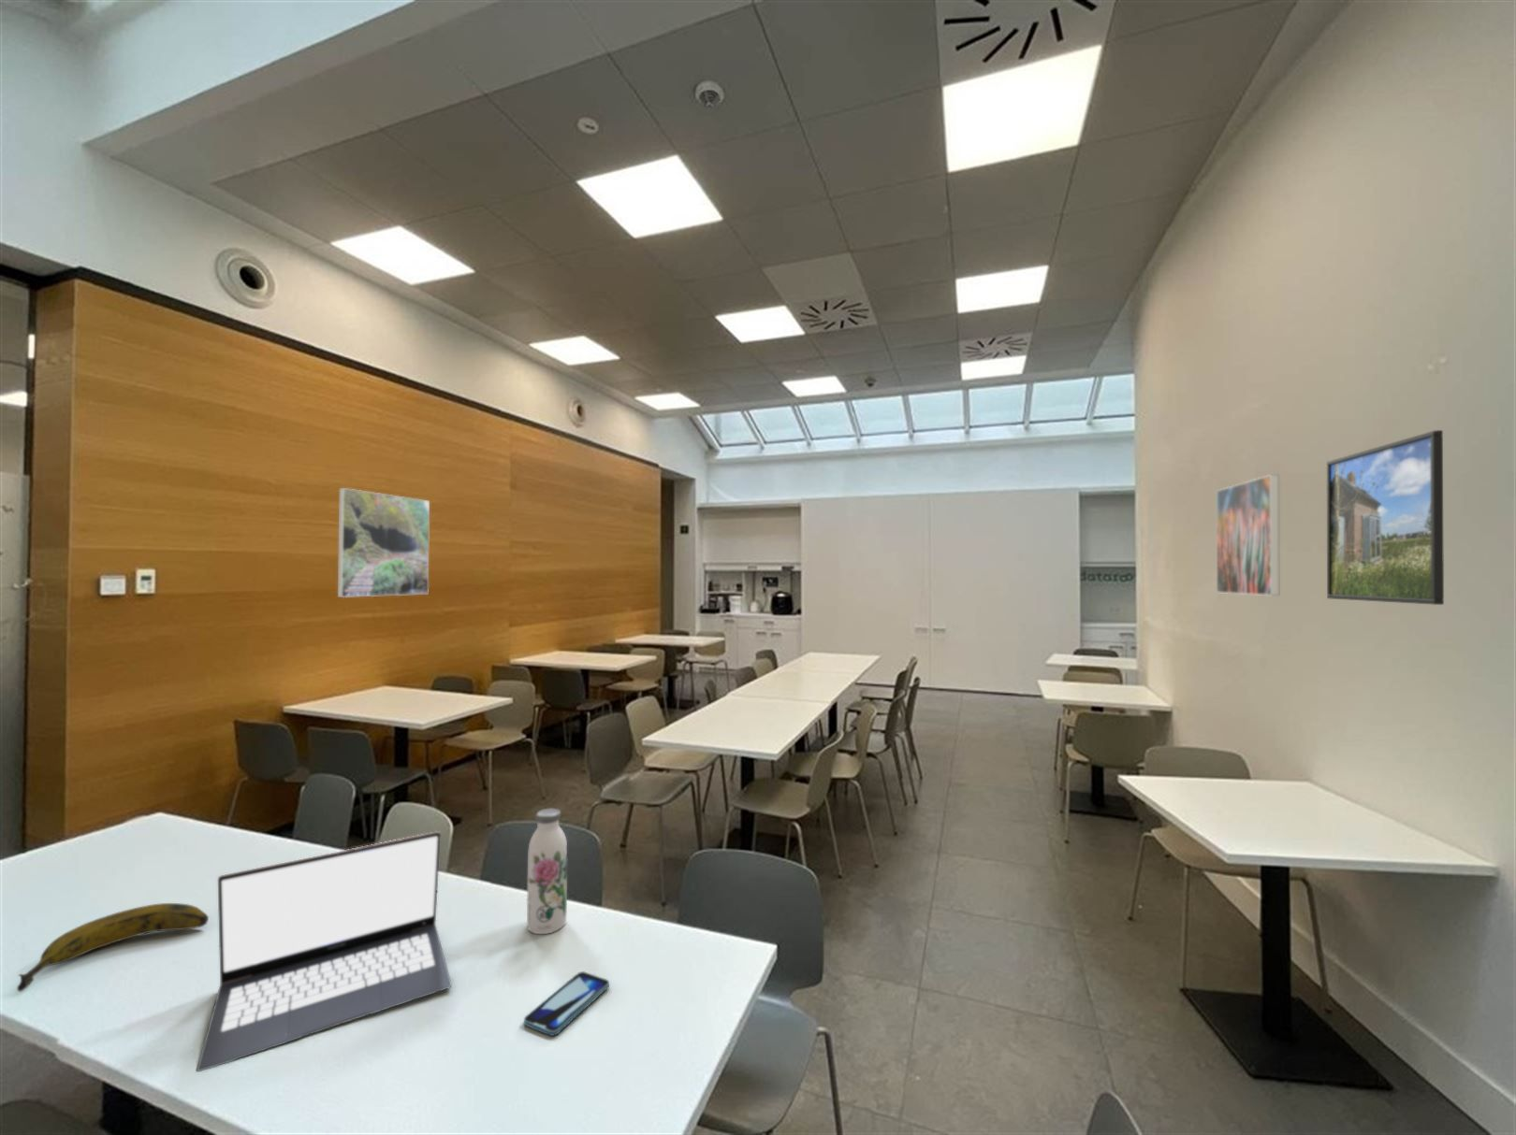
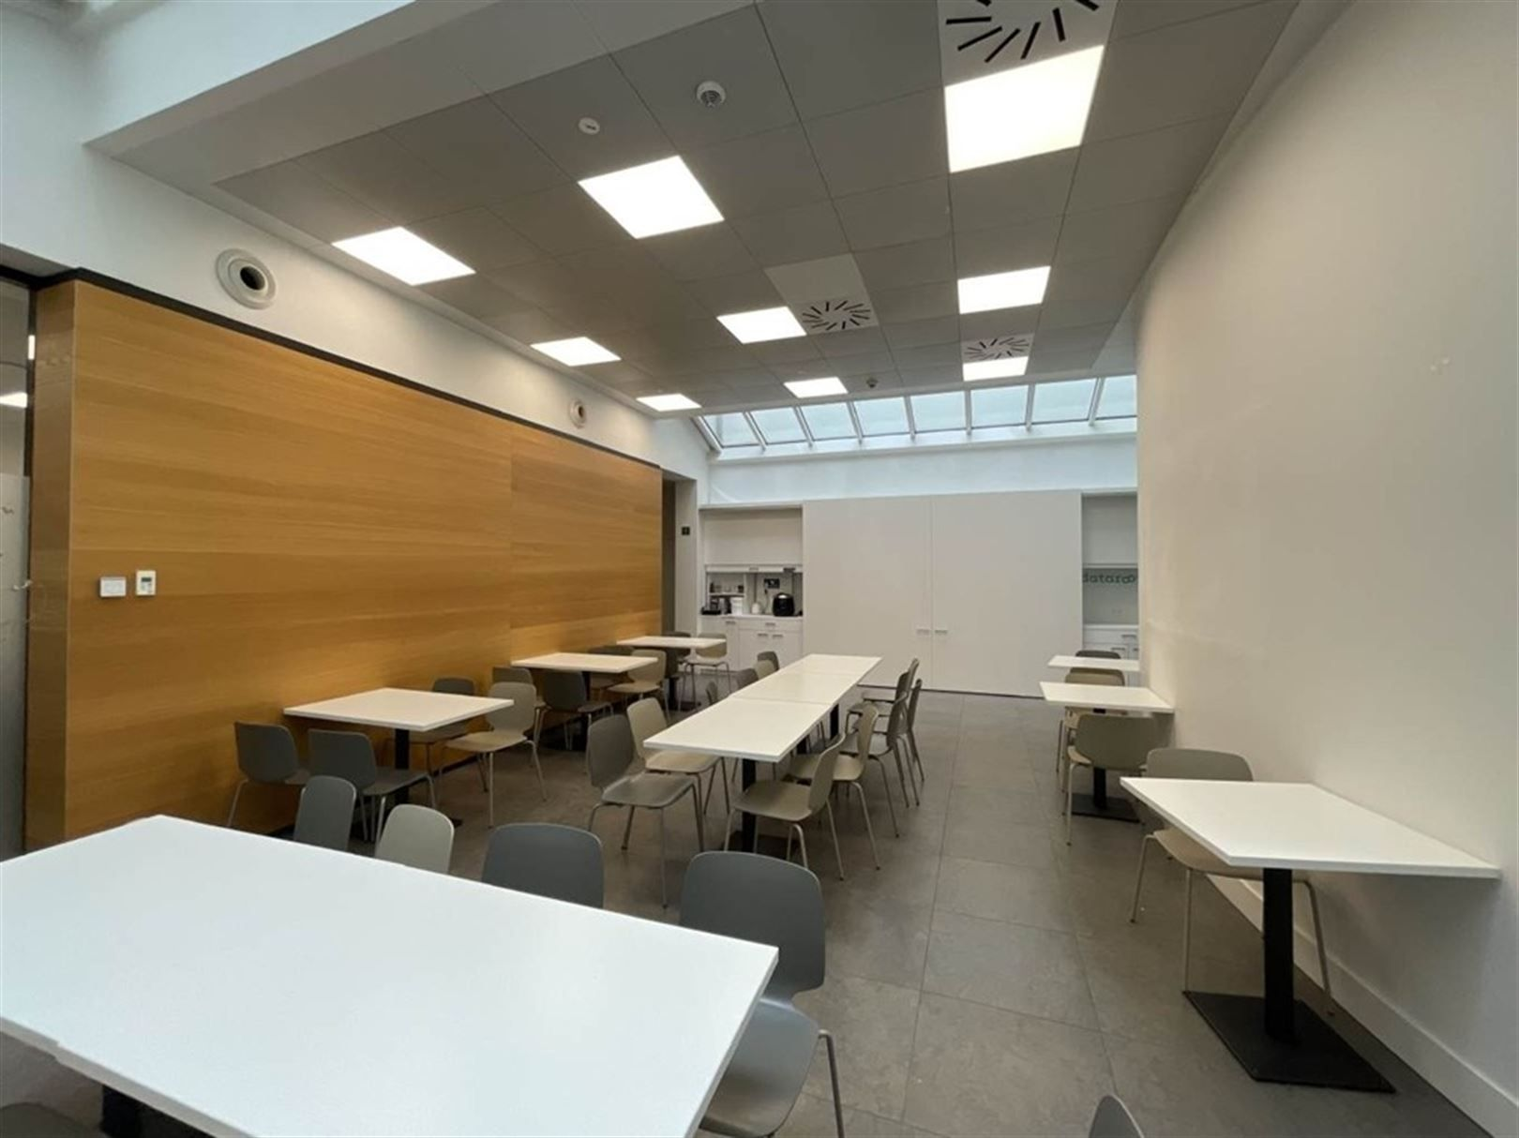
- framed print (1244, 539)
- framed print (386, 545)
- banana (122, 938)
- water bottle (547, 868)
- smartphone (568, 1001)
- laptop (336, 926)
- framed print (1378, 523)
